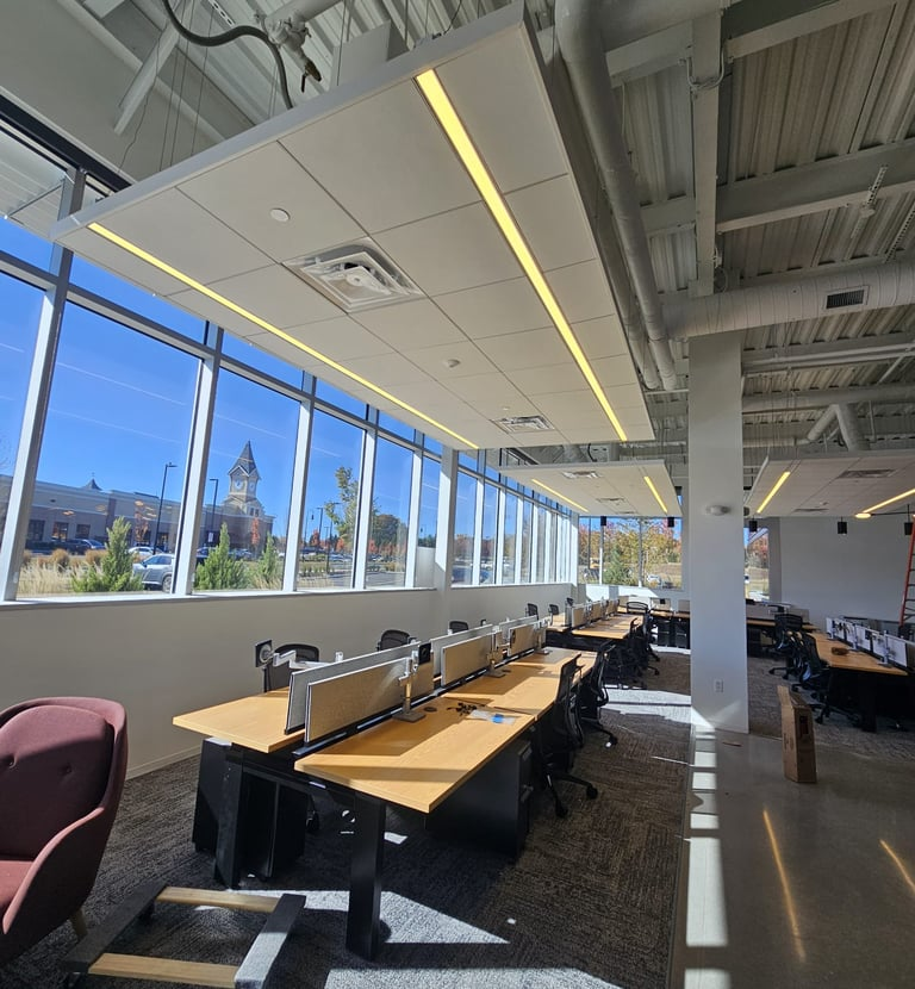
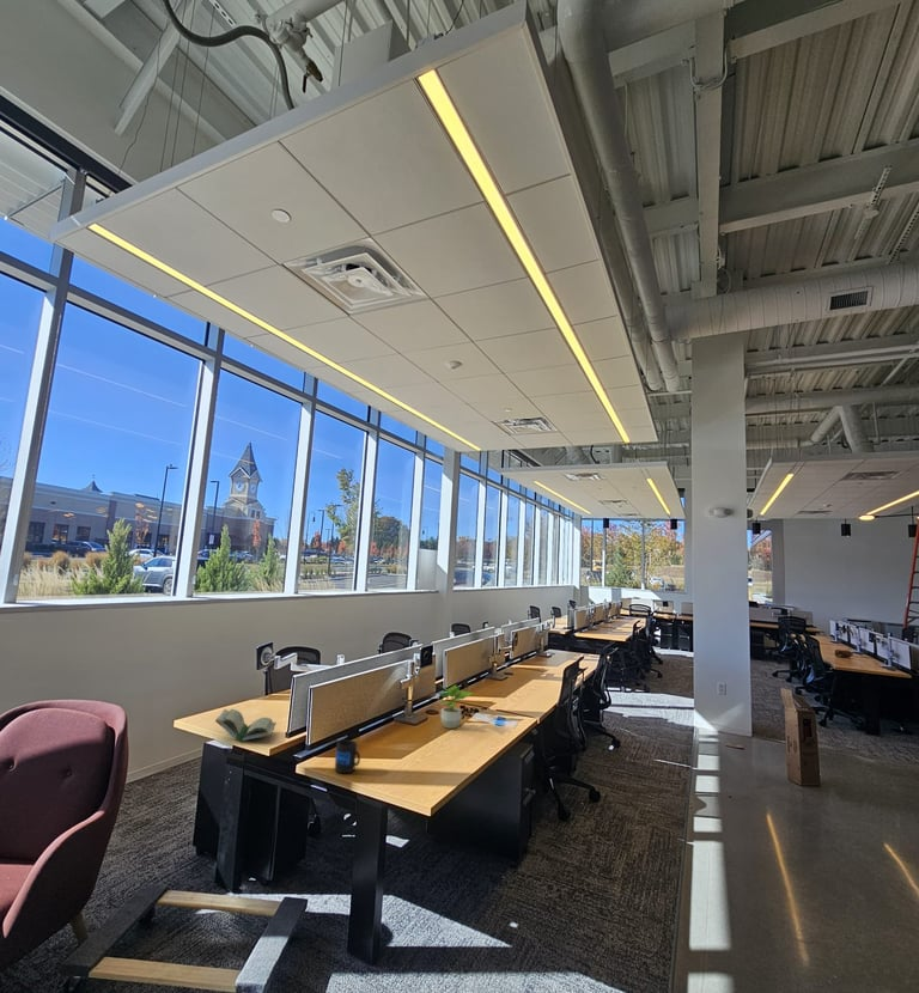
+ book (245, 724)
+ potted plant (454, 703)
+ mug (348, 756)
